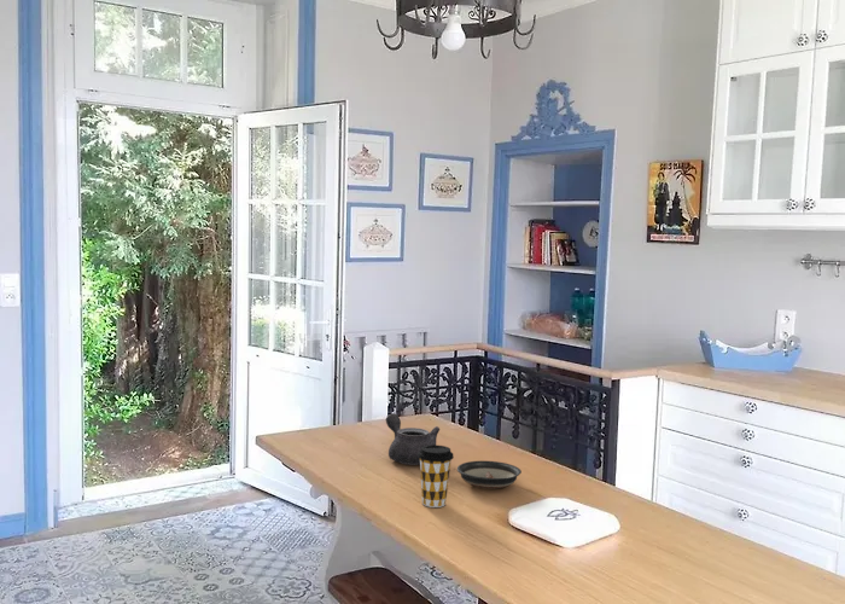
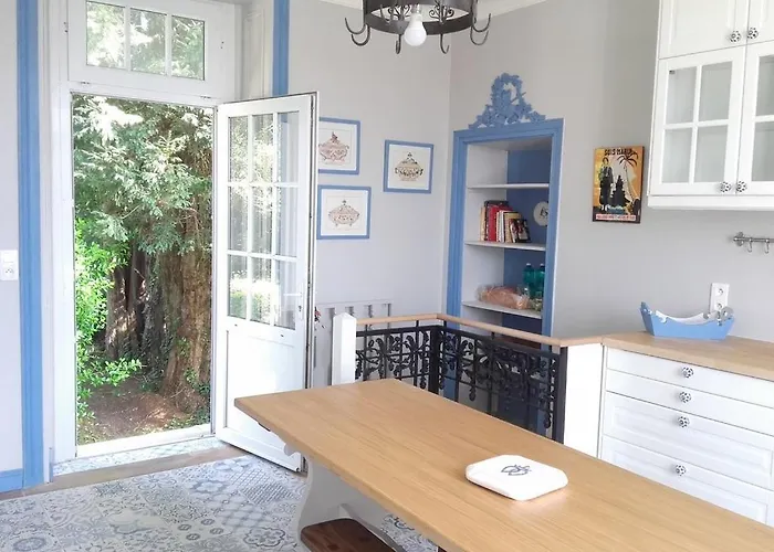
- coffee cup (435, 476)
- teapot (409, 437)
- saucer (488, 476)
